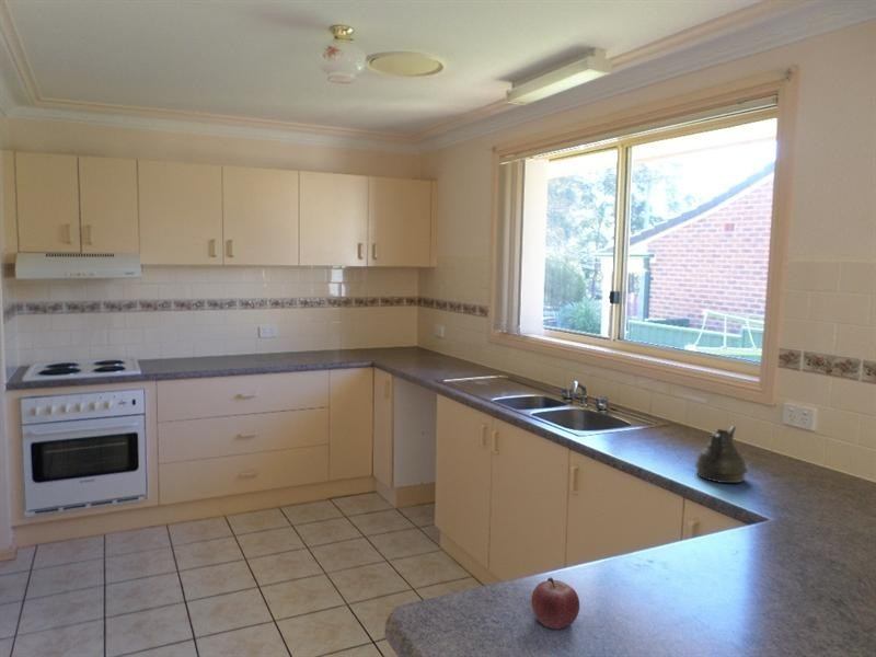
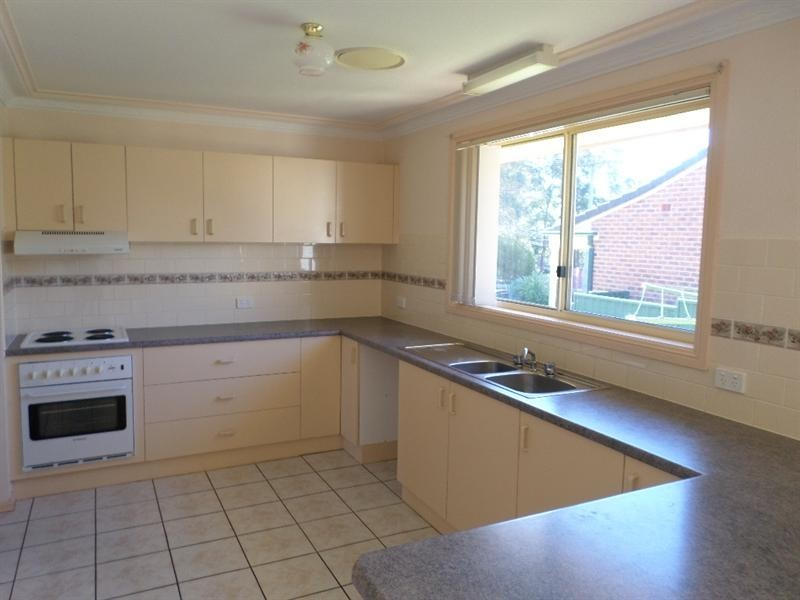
- fruit (555, 599)
- teapot (724, 451)
